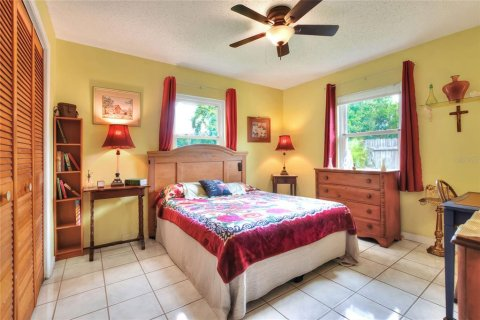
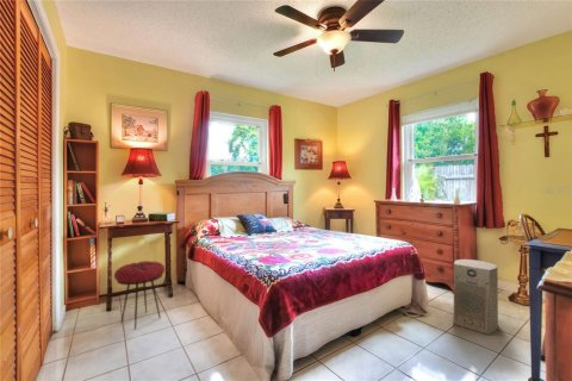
+ fan (475, 292)
+ stool (137, 292)
